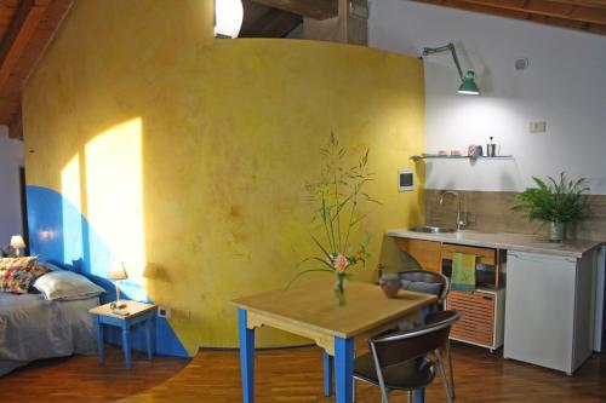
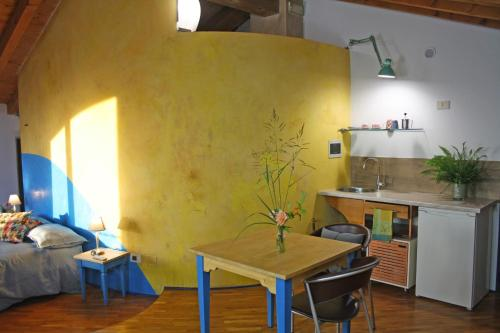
- jar (390, 286)
